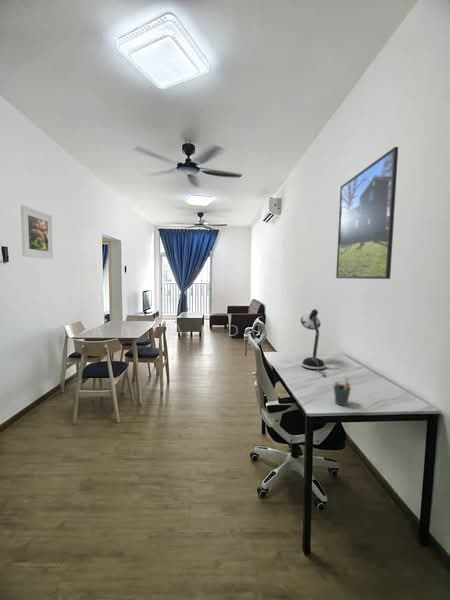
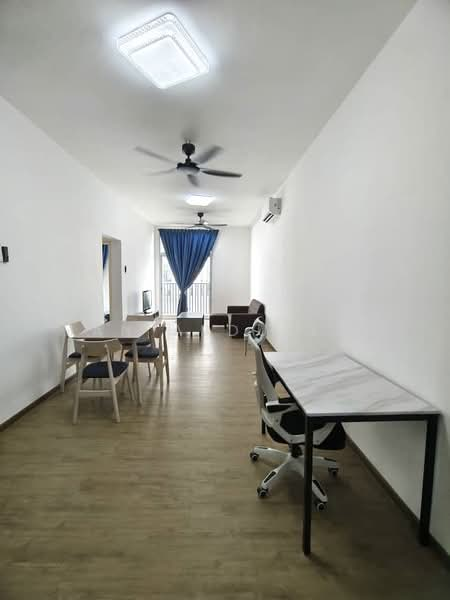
- pen holder (342, 390)
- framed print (361, 225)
- desk lamp (315, 338)
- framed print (38, 234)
